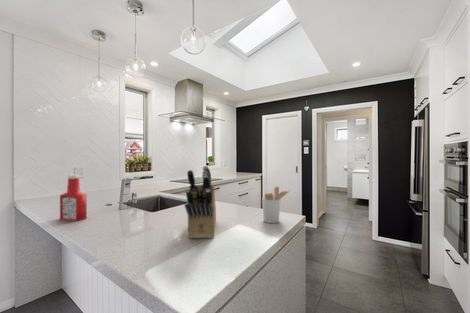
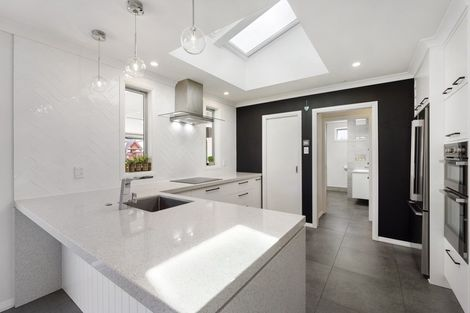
- soap bottle (73, 197)
- knife block (202, 198)
- utensil holder (275, 204)
